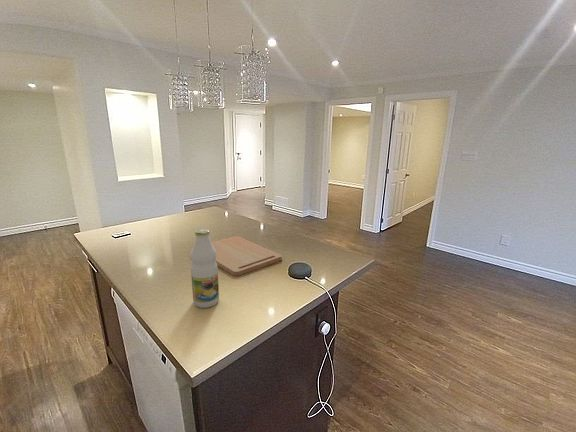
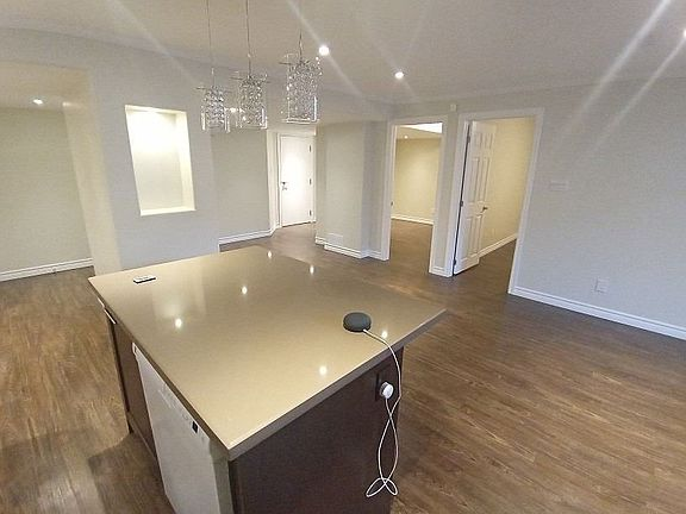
- bottle (204, 267)
- cutting board (236, 252)
